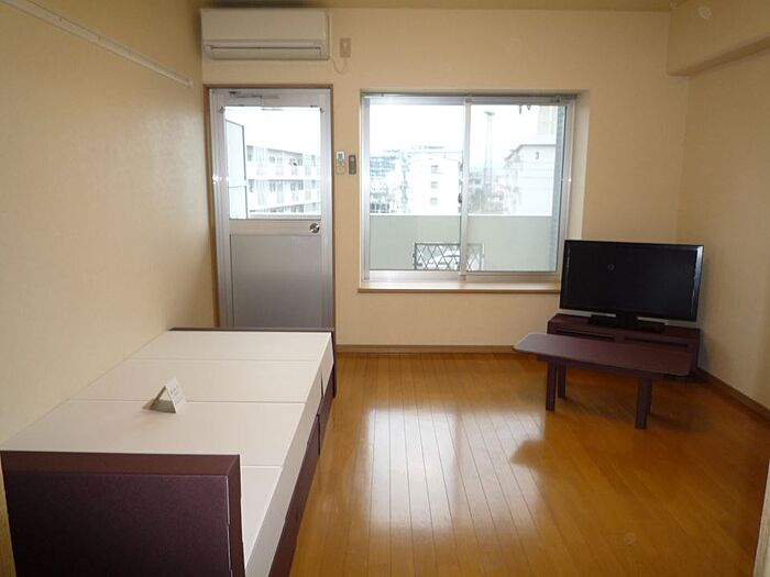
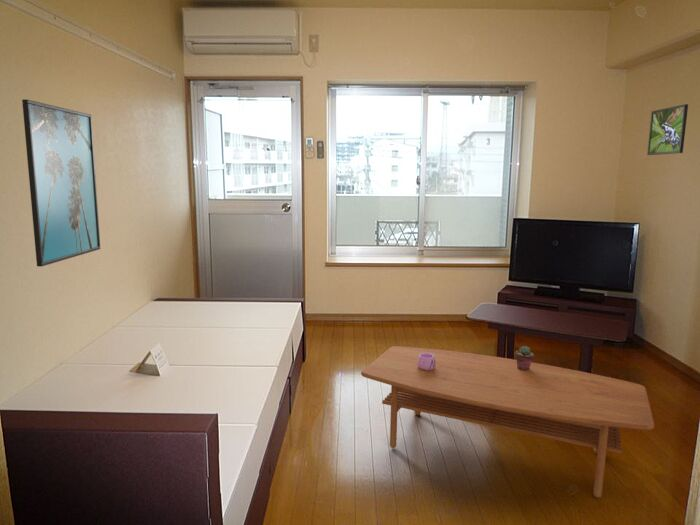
+ mug (425, 361)
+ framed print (666, 131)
+ coffee table (496, 414)
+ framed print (66, 184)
+ potted succulent (524, 357)
